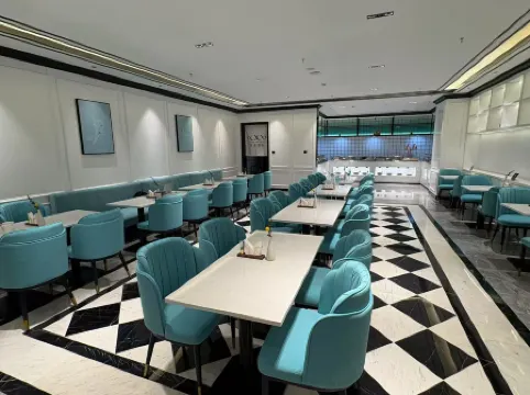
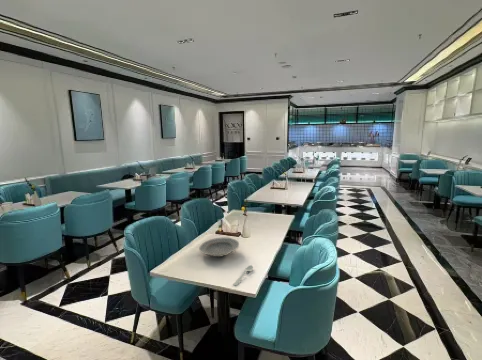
+ spoon (243, 274)
+ plate (219, 248)
